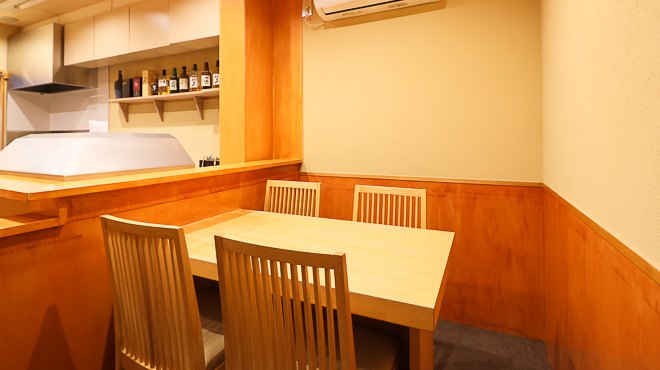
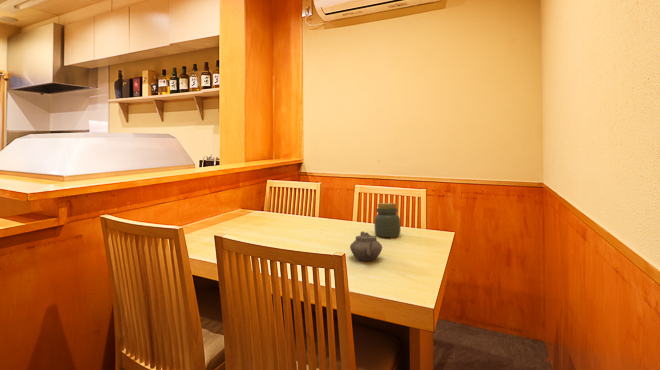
+ teapot (366, 246)
+ jar (387, 219)
